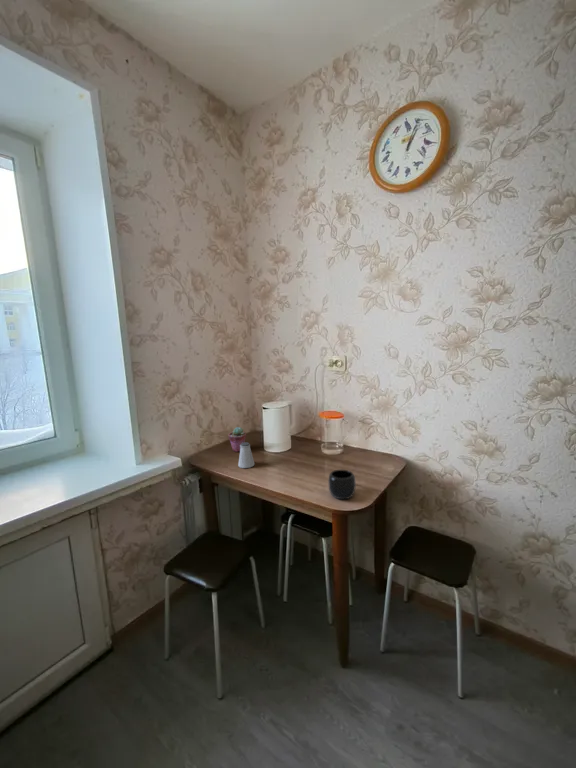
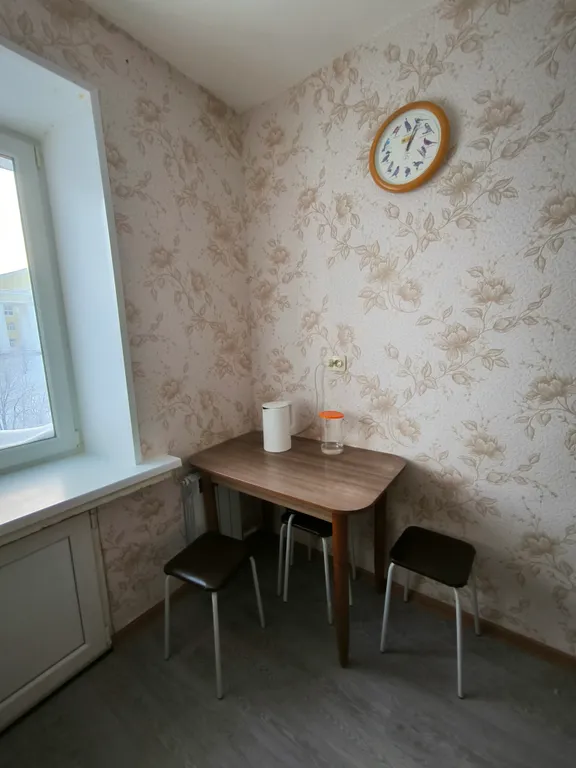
- mug (343, 483)
- saltshaker (245, 454)
- potted succulent (237, 438)
